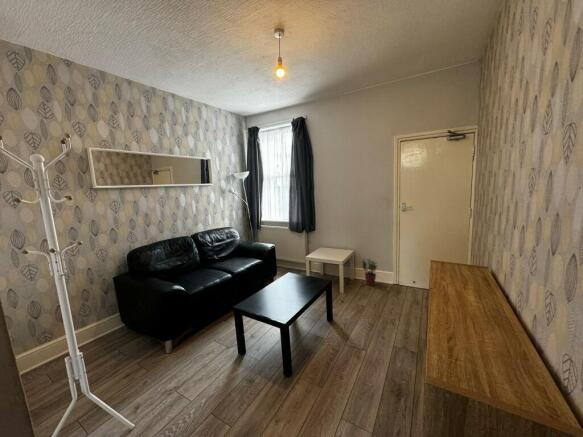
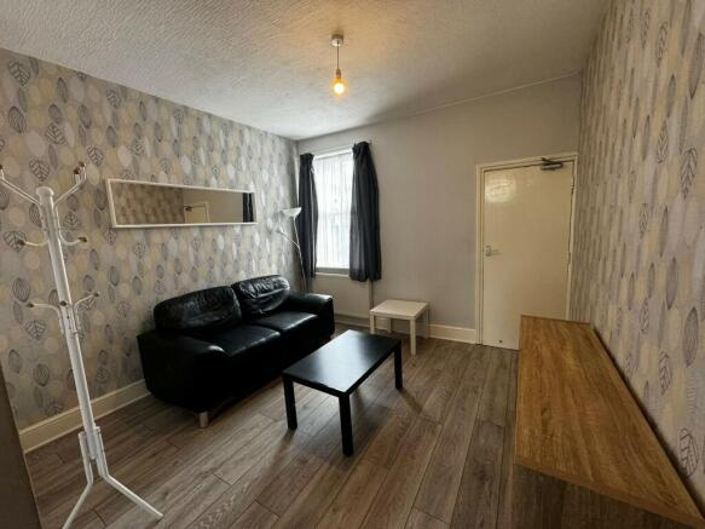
- potted plant (369, 271)
